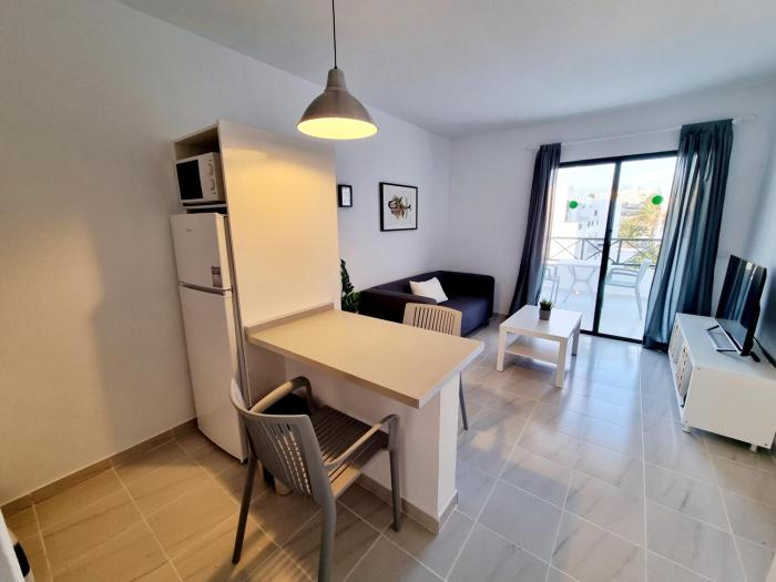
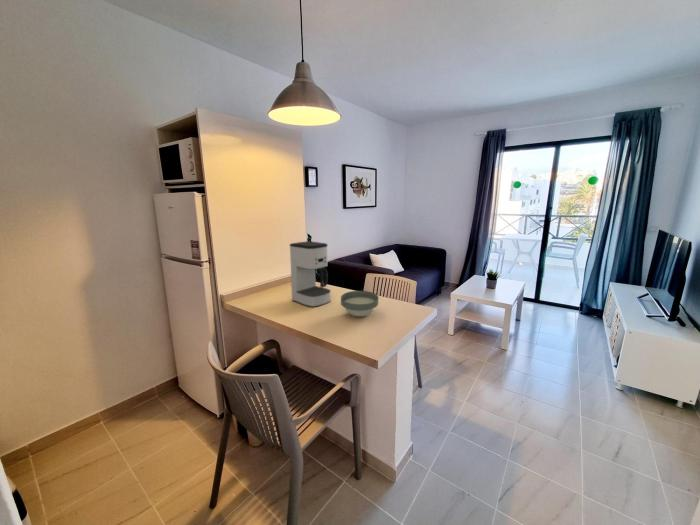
+ bowl (359, 305)
+ coffee maker (313, 272)
